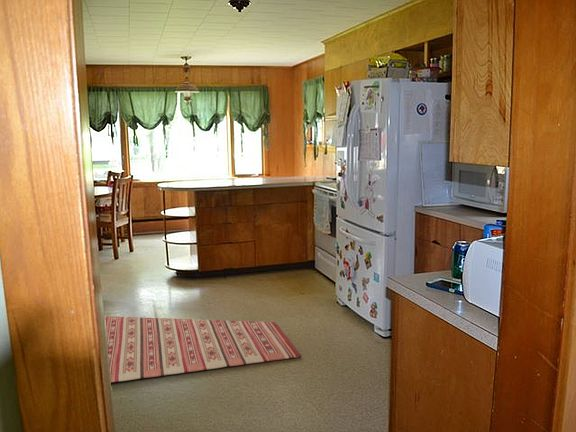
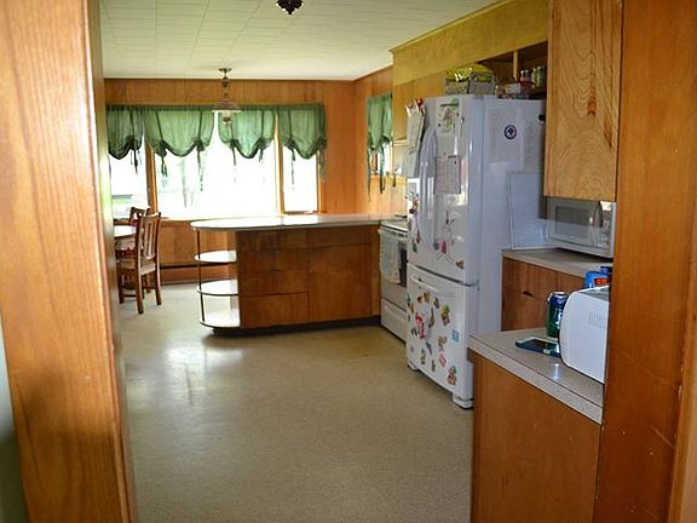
- rug (150, 338)
